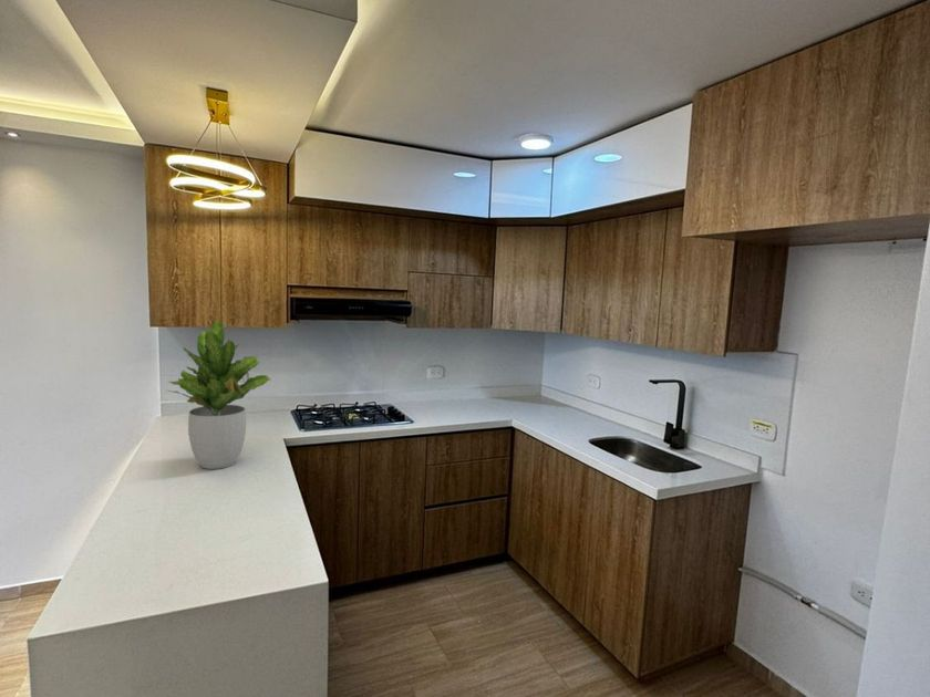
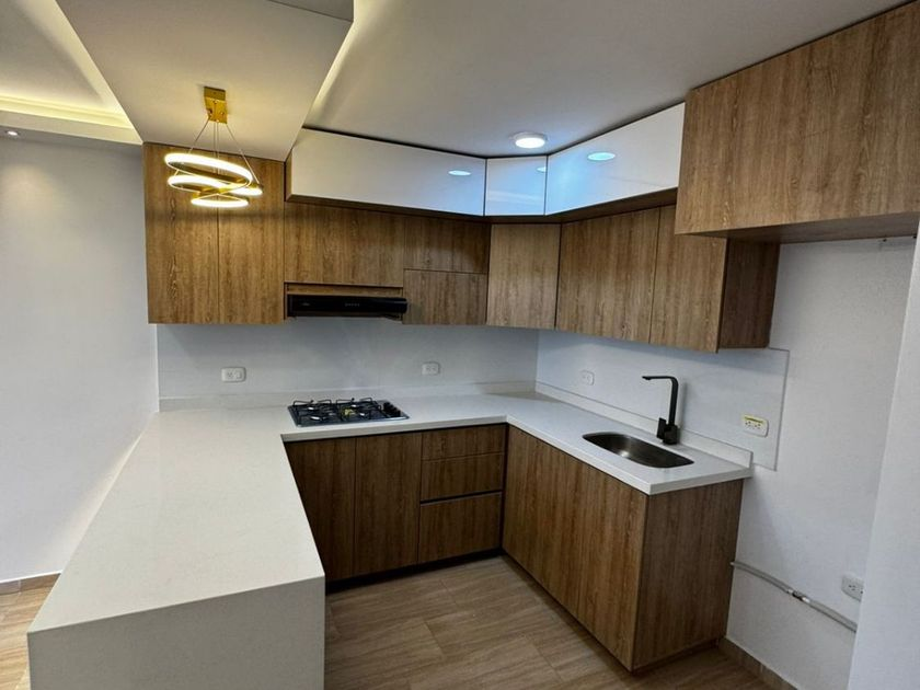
- potted plant (217, 394)
